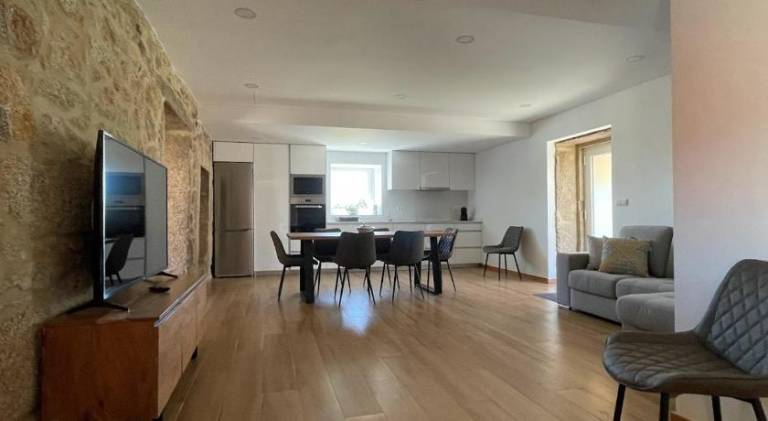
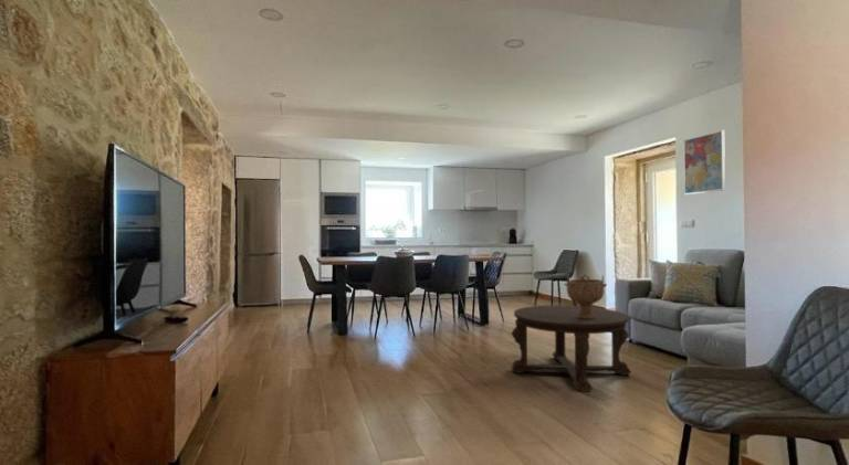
+ decorative bowl (585, 296)
+ coffee table (564, 342)
+ wall art (703, 163)
